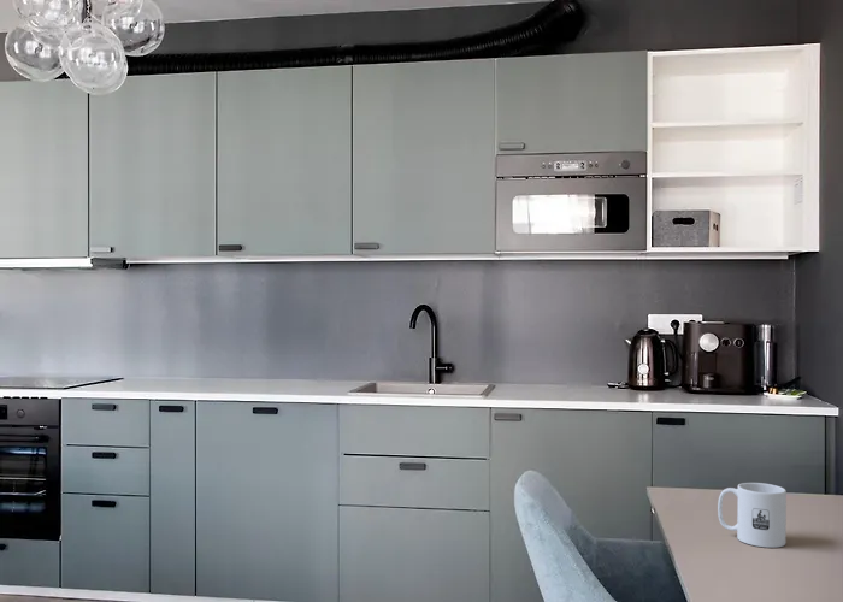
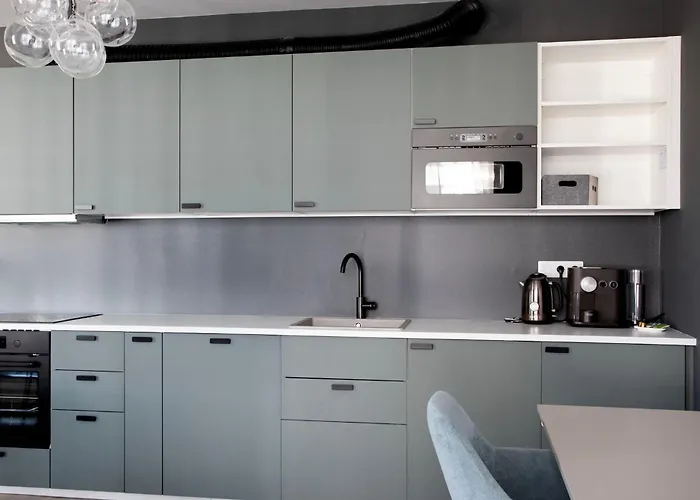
- mug (750, 512)
